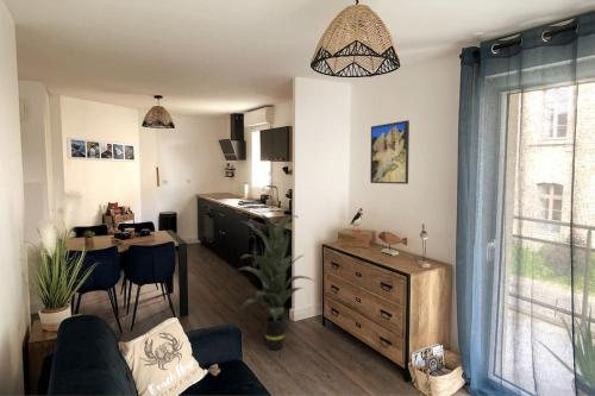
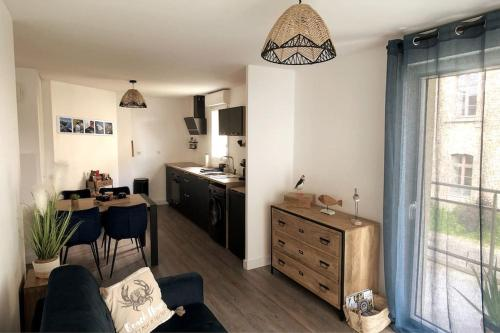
- indoor plant (269, 278)
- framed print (388, 153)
